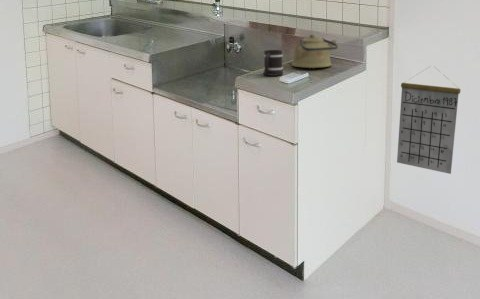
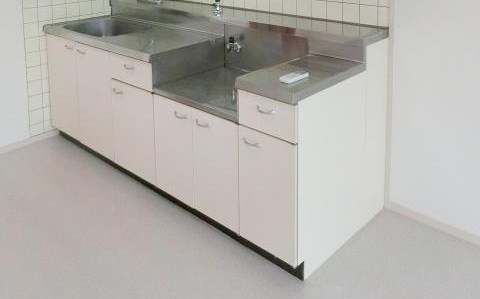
- calendar (427, 117)
- mug (271, 63)
- kettle (315, 49)
